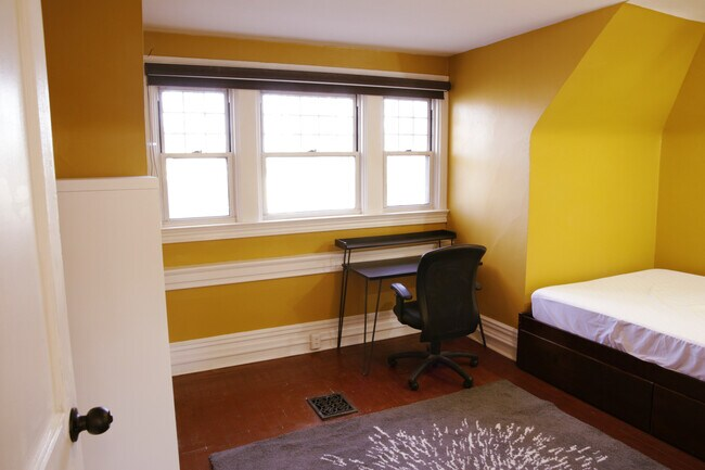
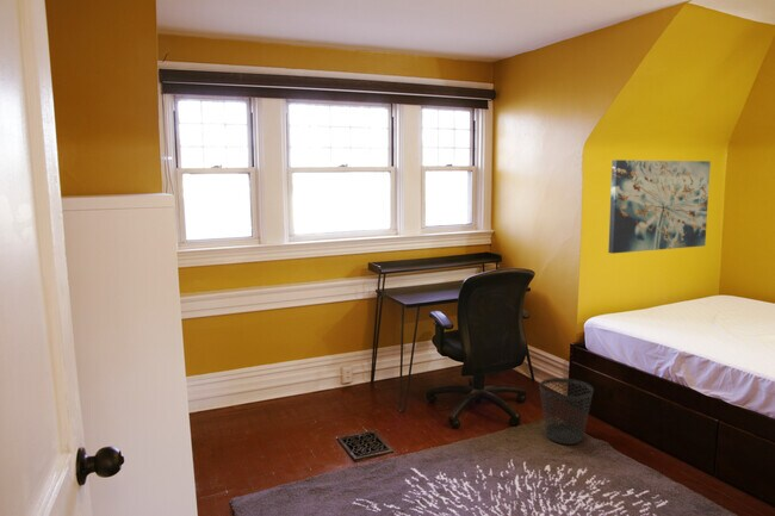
+ wastebasket (564, 411)
+ wall art (661, 205)
